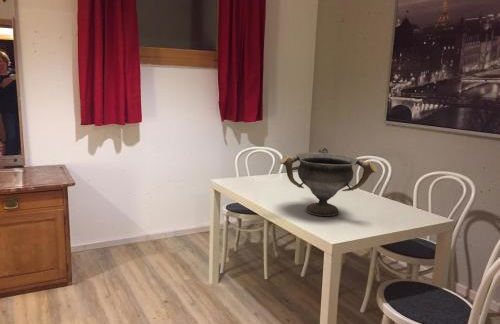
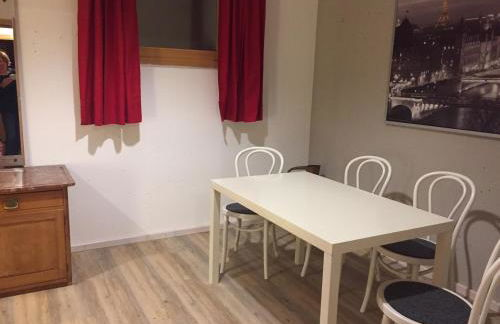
- decorative bowl (329, 181)
